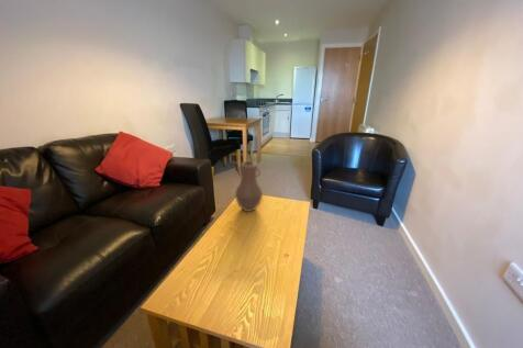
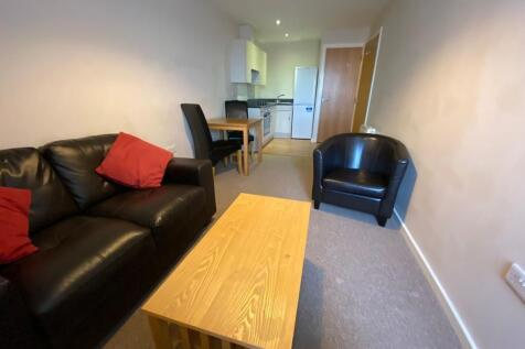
- vase (248, 187)
